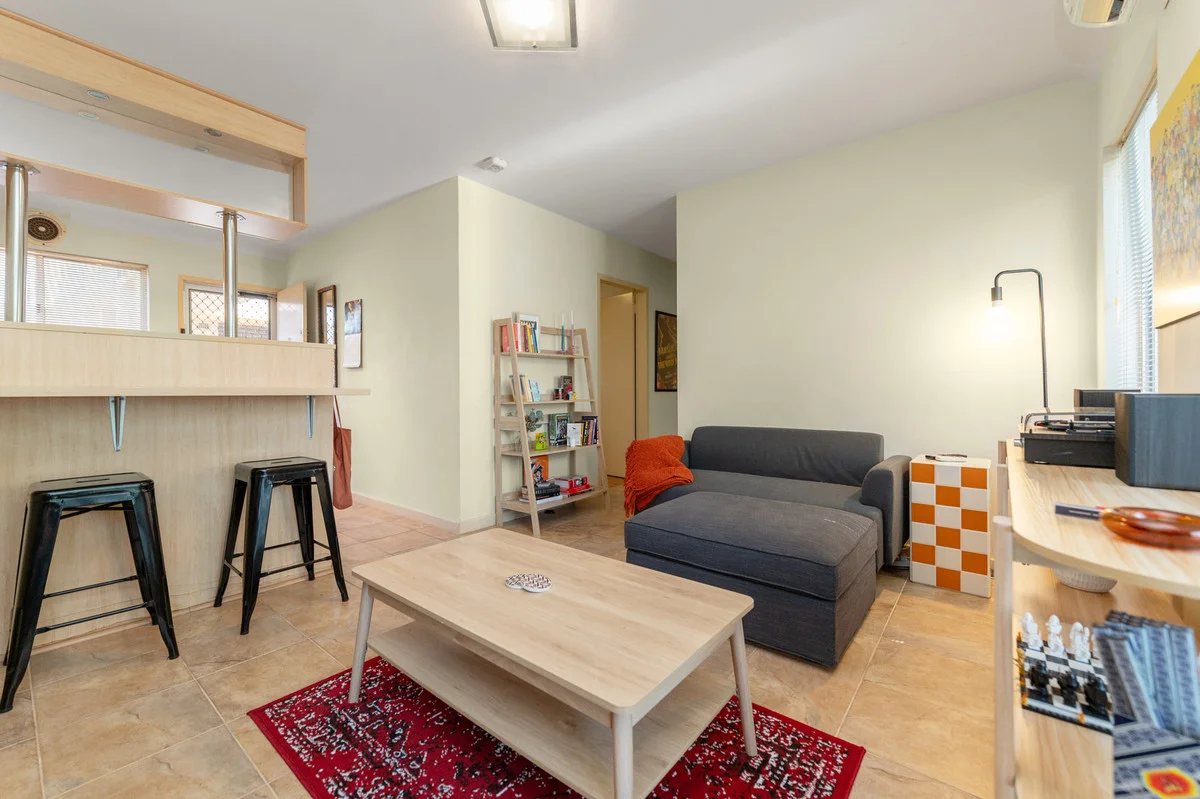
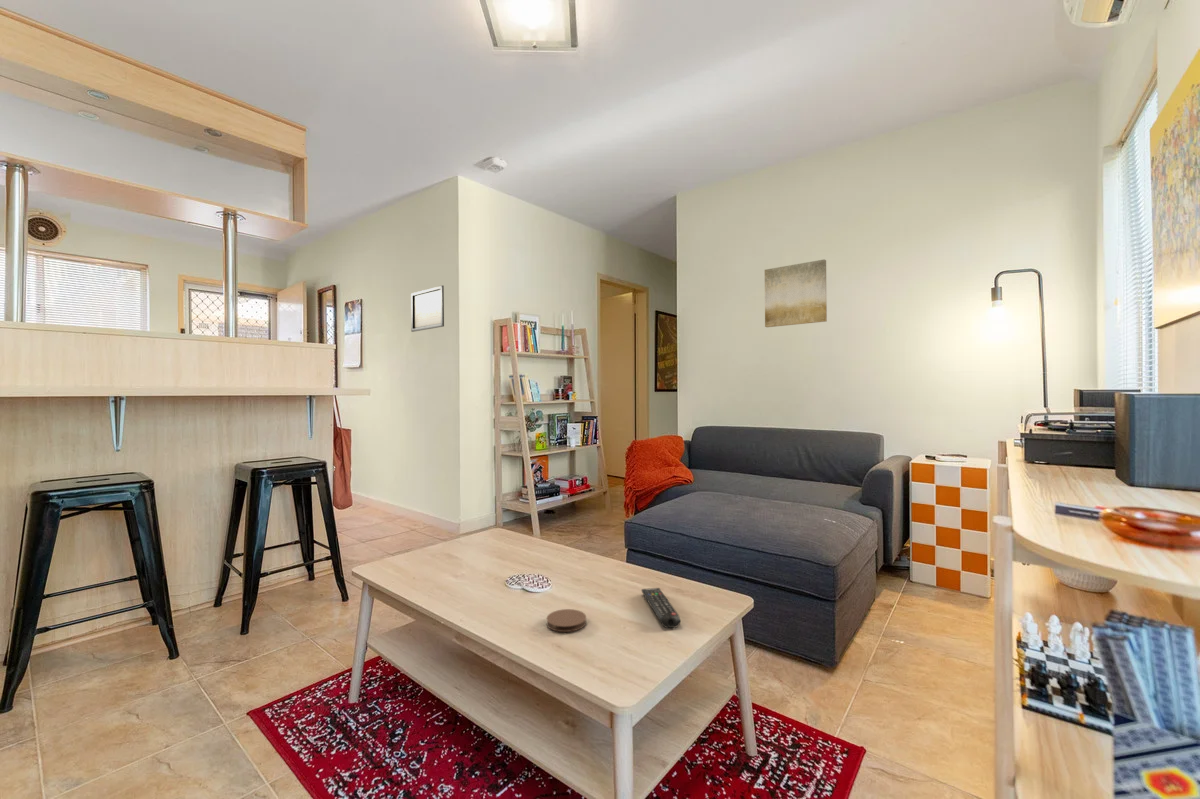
+ wall art (794, 294)
+ coaster (566, 620)
+ wall art (426, 309)
+ remote control (659, 605)
